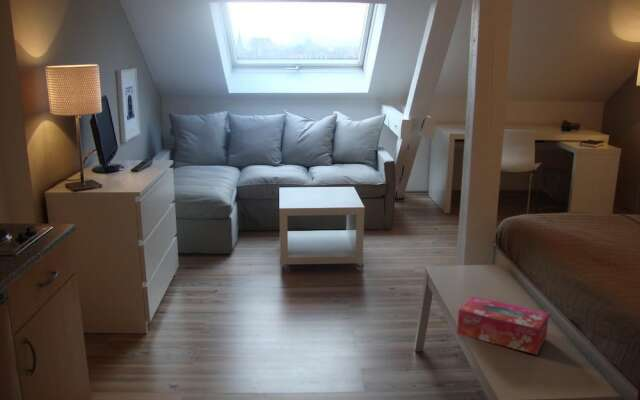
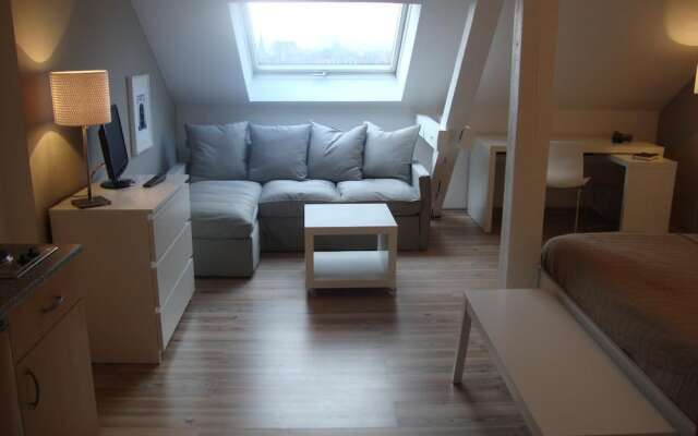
- tissue box (502, 323)
